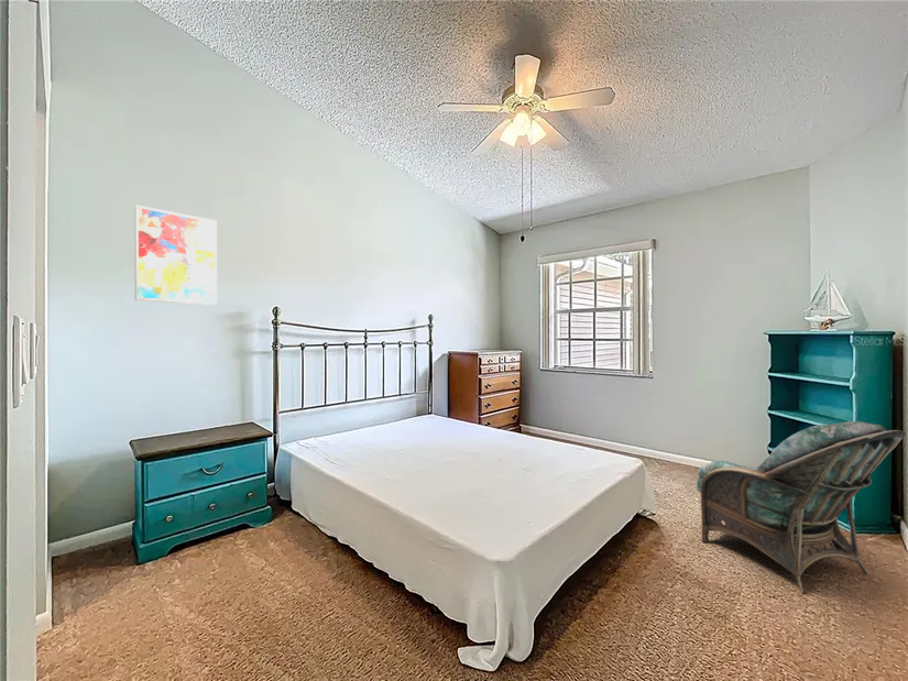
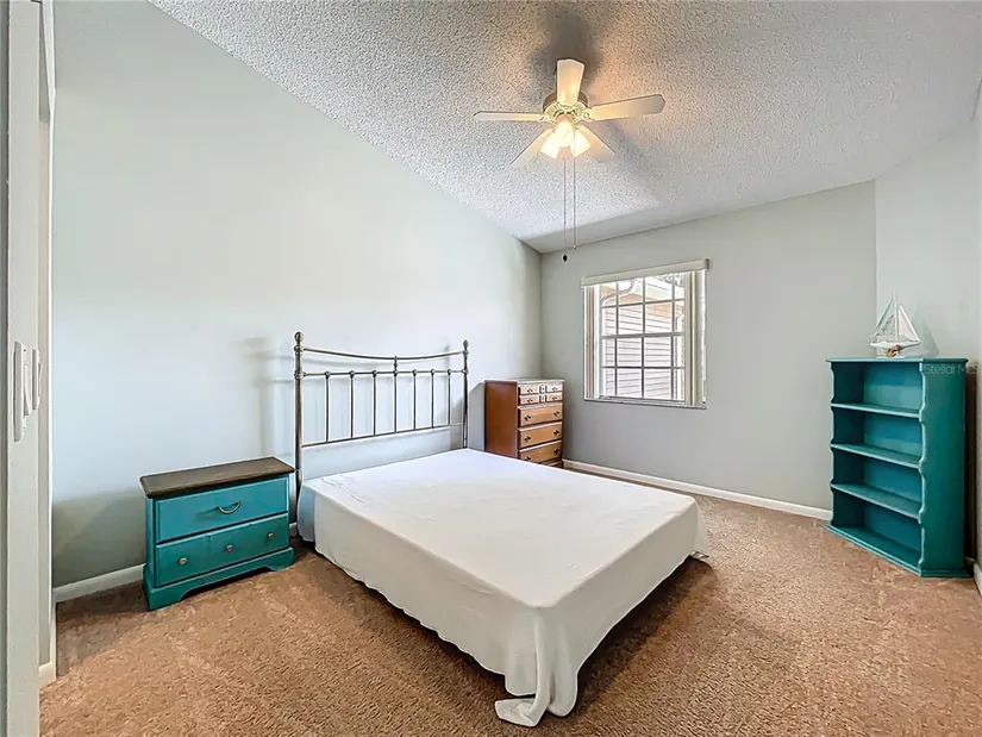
- armchair (789, 485)
- wall art (178, 257)
